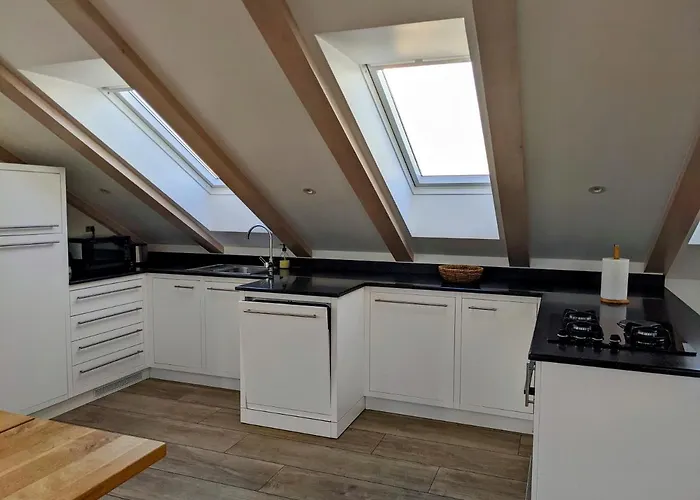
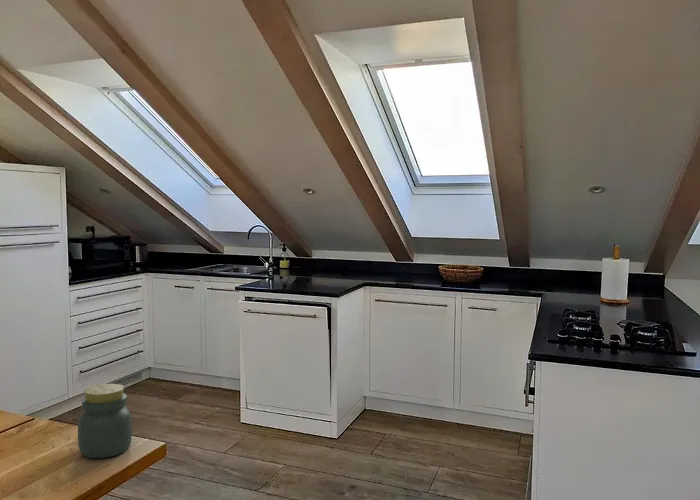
+ jar (105, 419)
